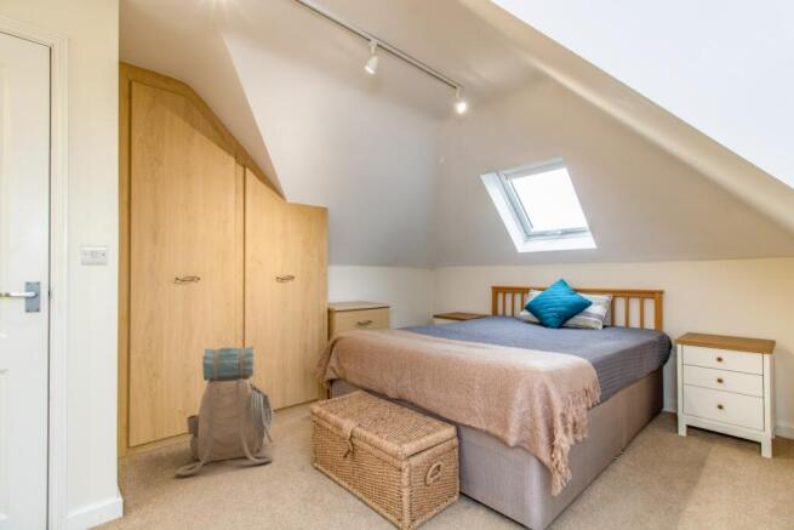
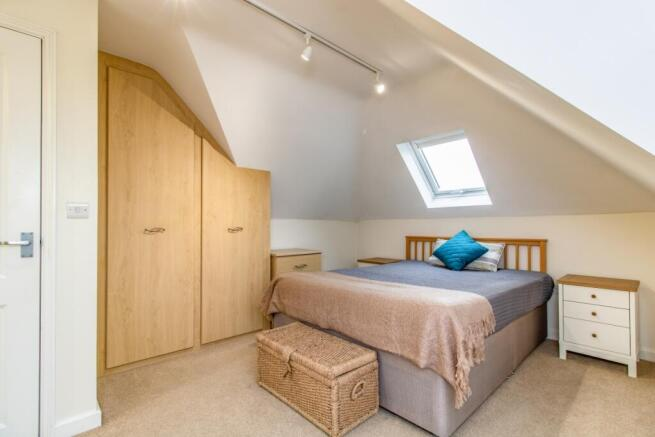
- backpack (229, 401)
